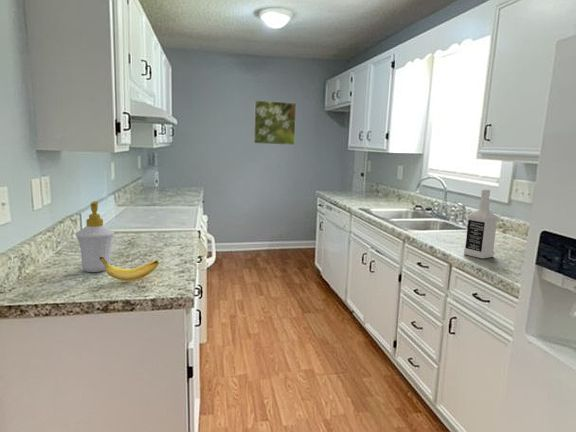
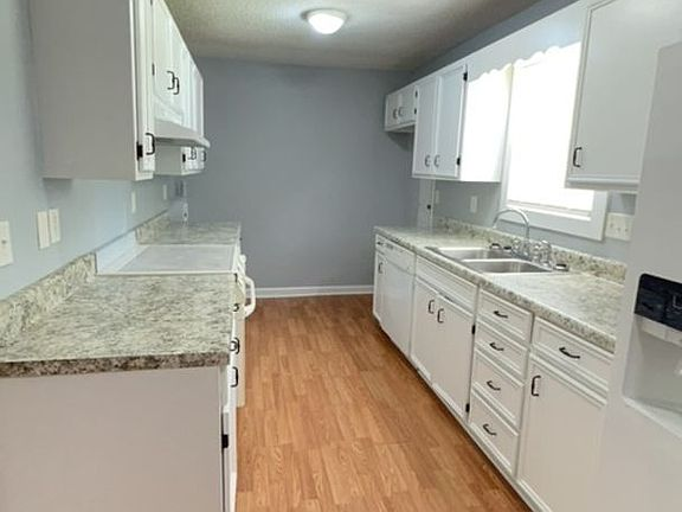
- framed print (275, 123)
- banana (130, 269)
- soap bottle (95, 236)
- vodka (482, 222)
